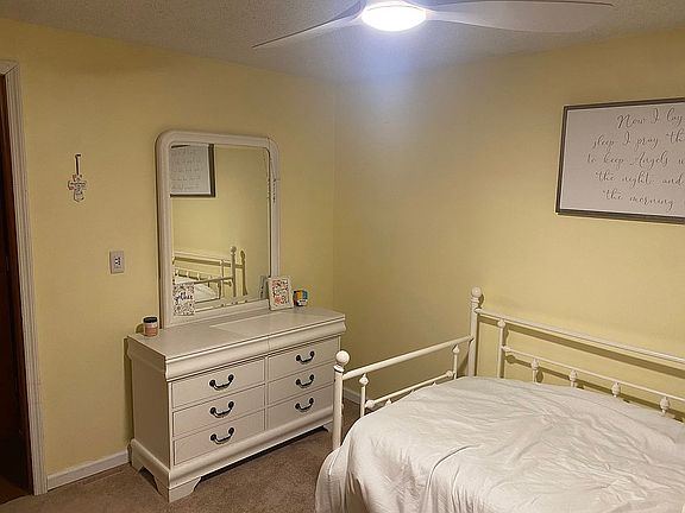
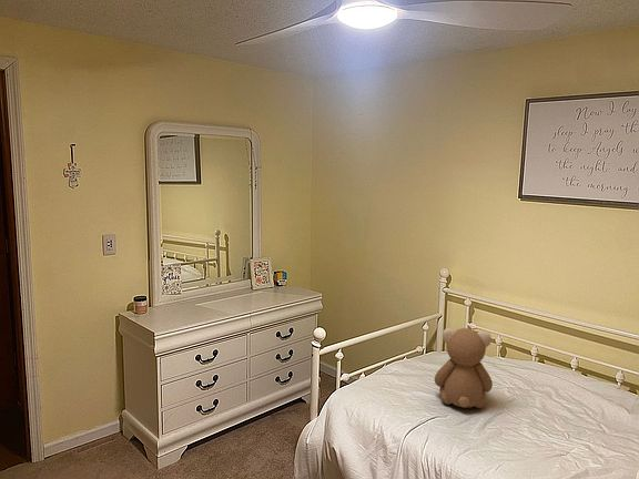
+ teddy bear (464, 363)
